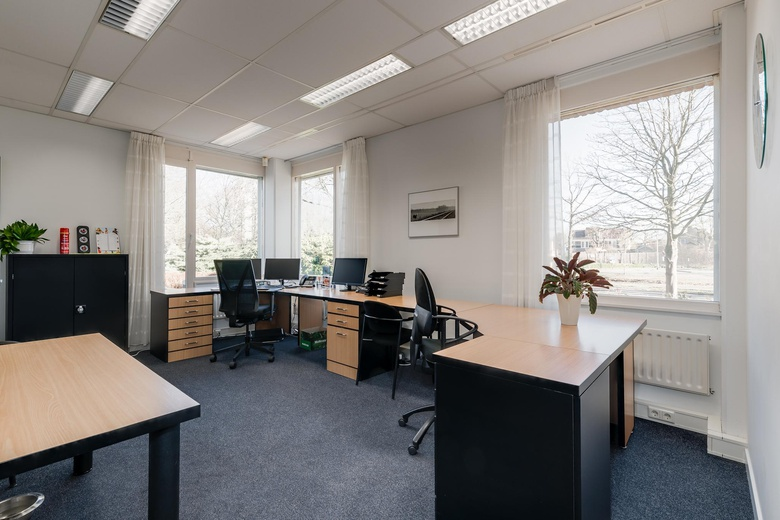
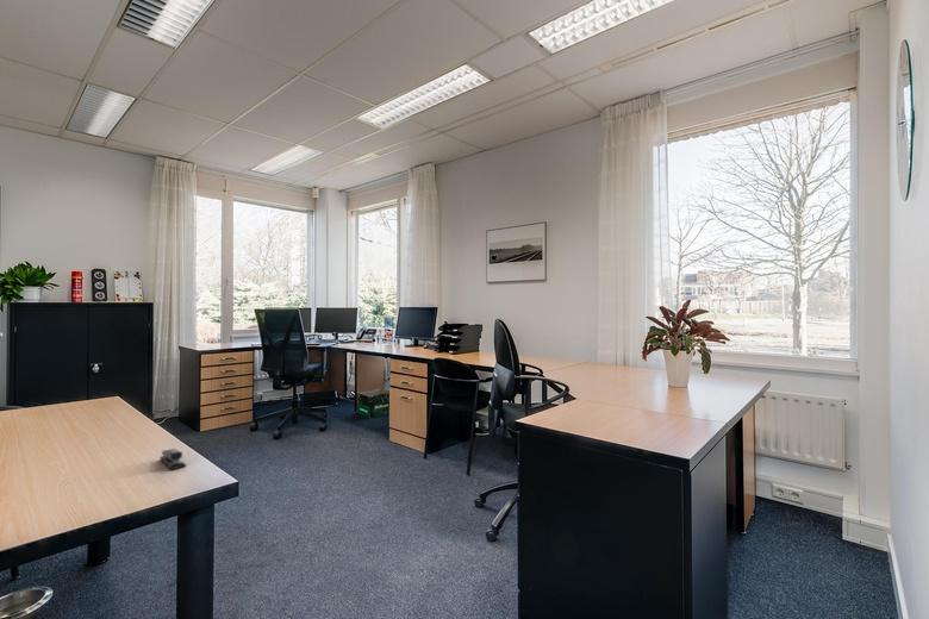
+ stapler (172, 455)
